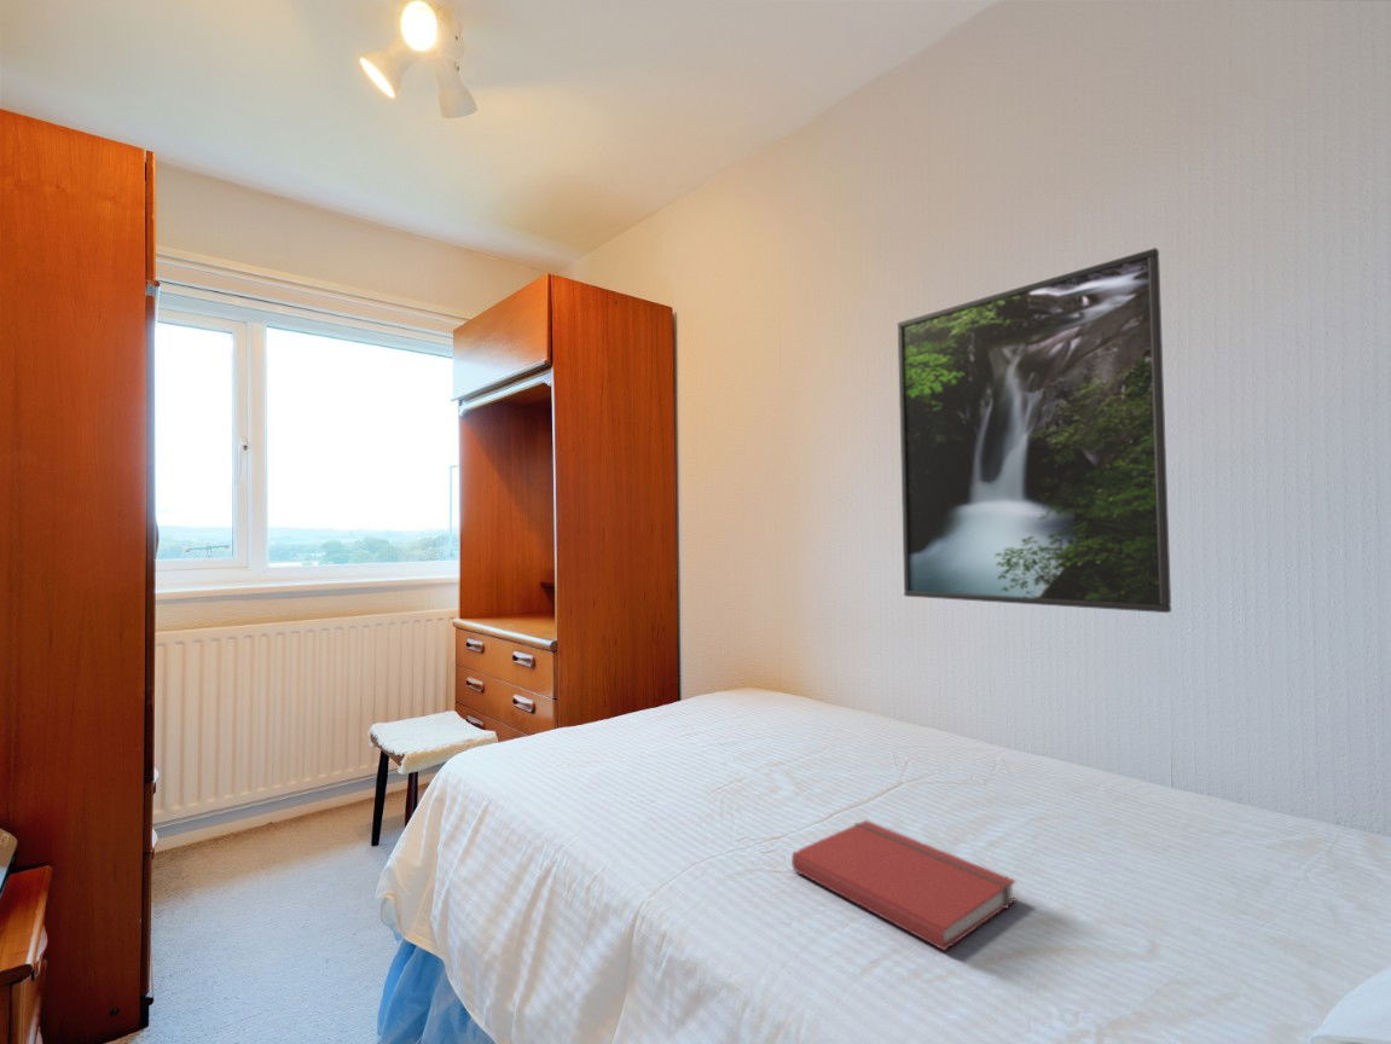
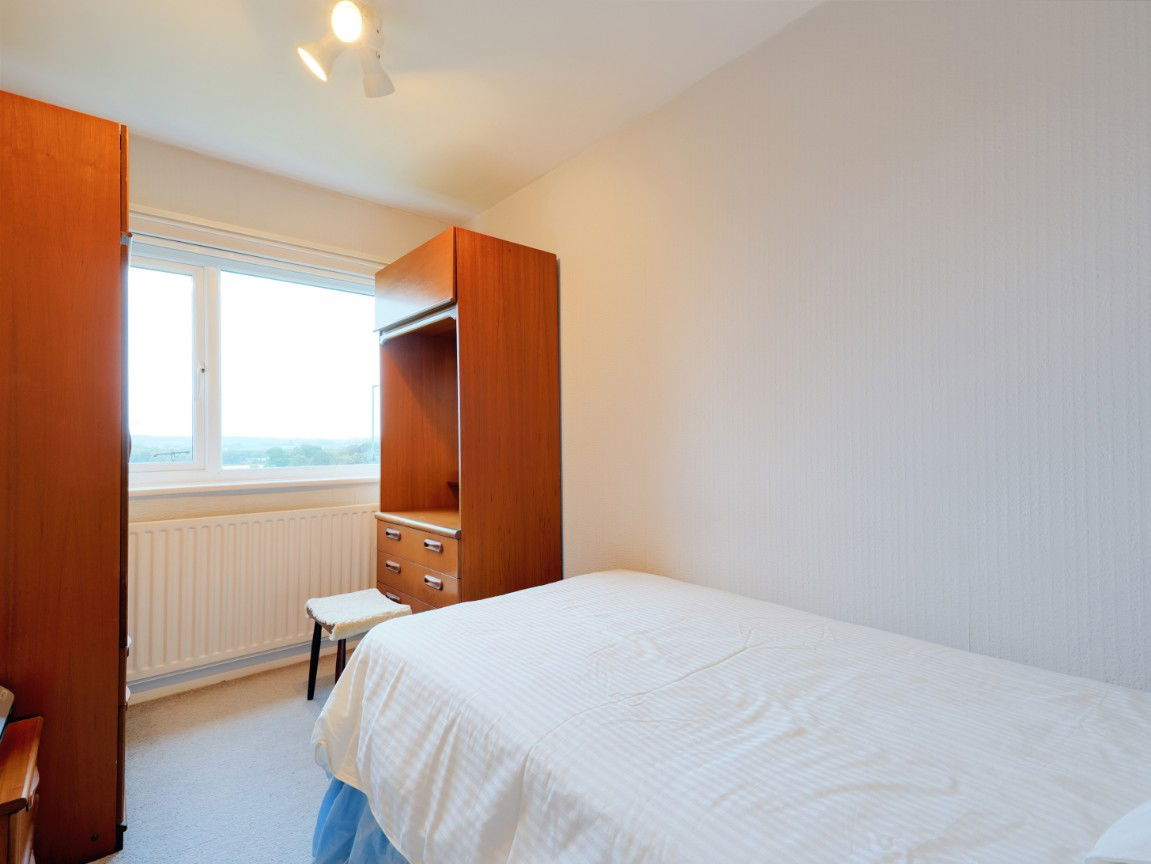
- book (898, 875)
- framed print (1014, 446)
